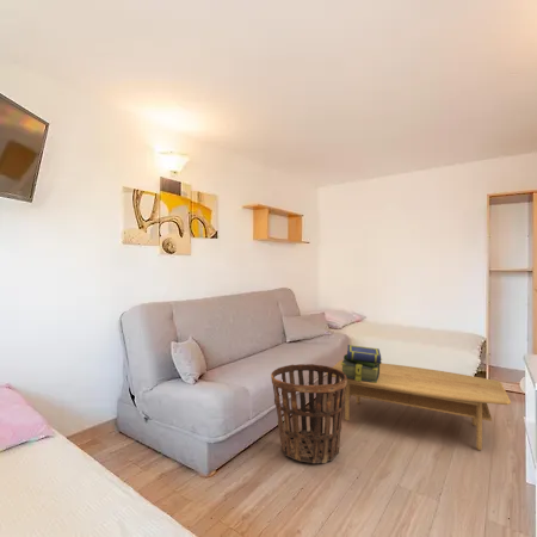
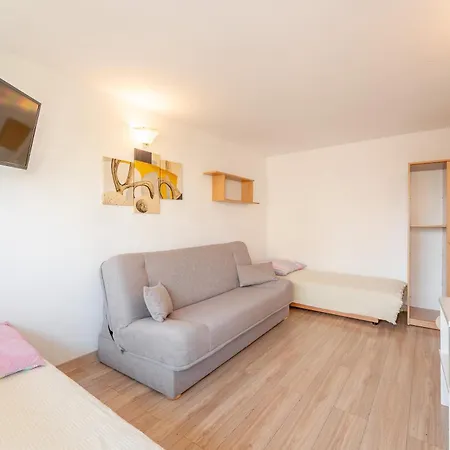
- stack of books (362, 362)
- basket (308, 409)
- coffee table (409, 400)
